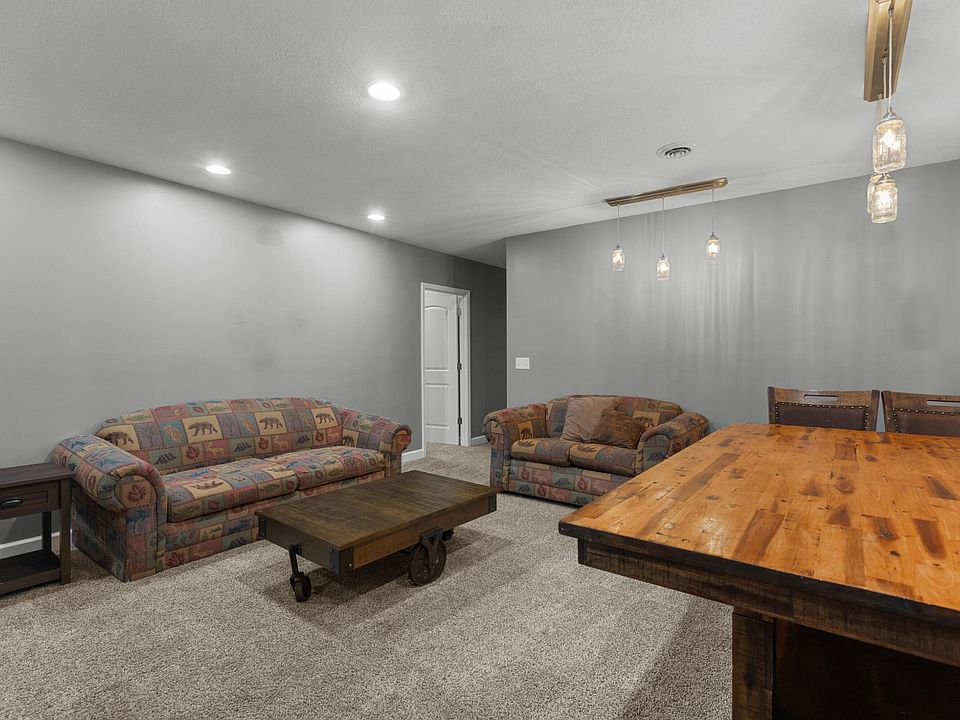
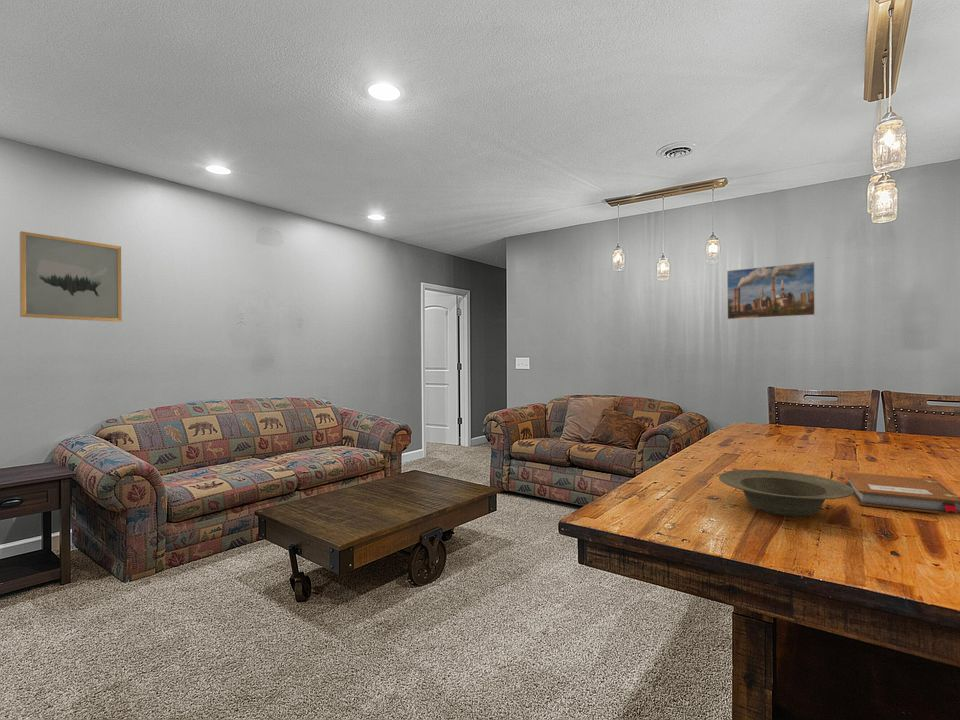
+ notebook (900, 492)
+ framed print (769, 292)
+ wall art (73, 279)
+ bowl (782, 495)
